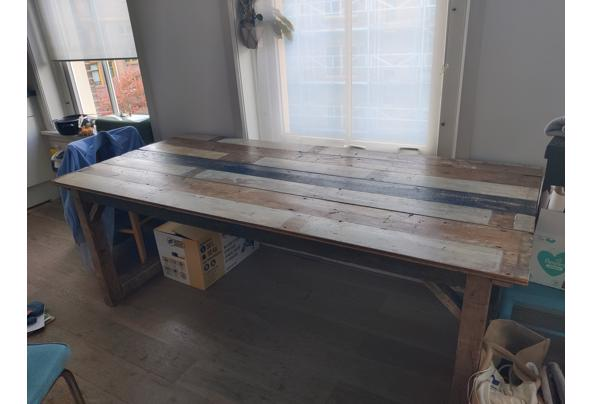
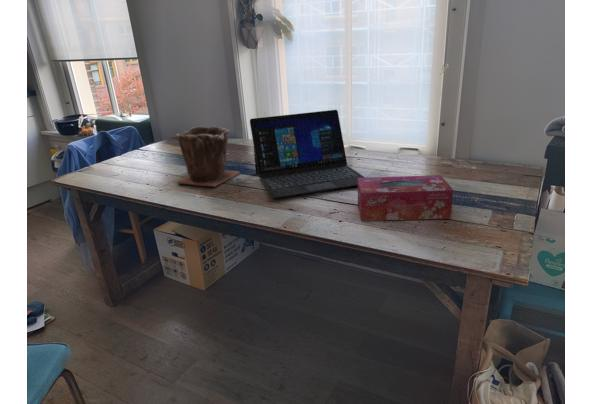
+ tissue box (402, 197)
+ plant pot (205, 154)
+ laptop (308, 149)
